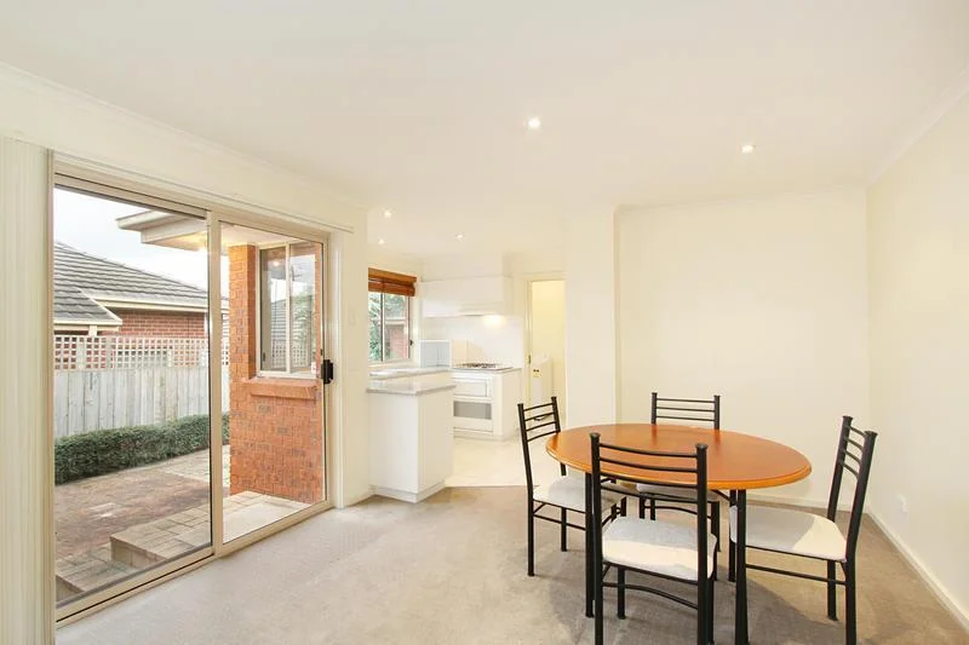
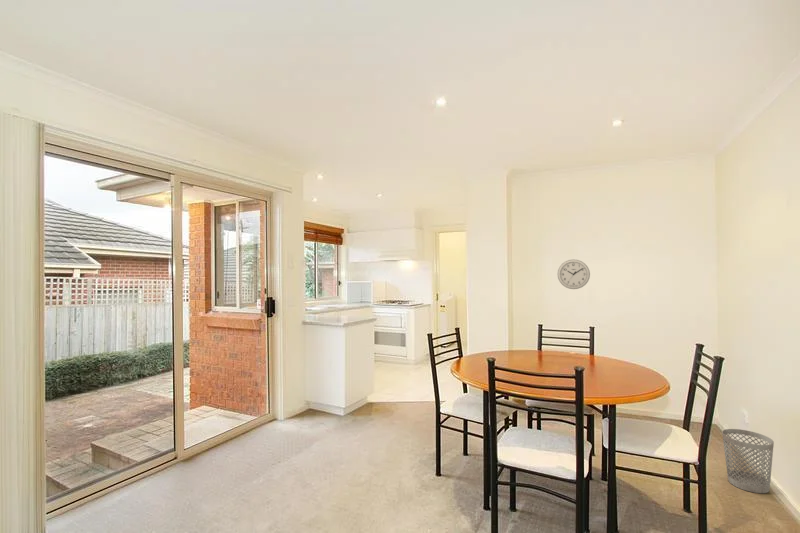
+ wall clock (573, 274)
+ wastebasket (747, 461)
